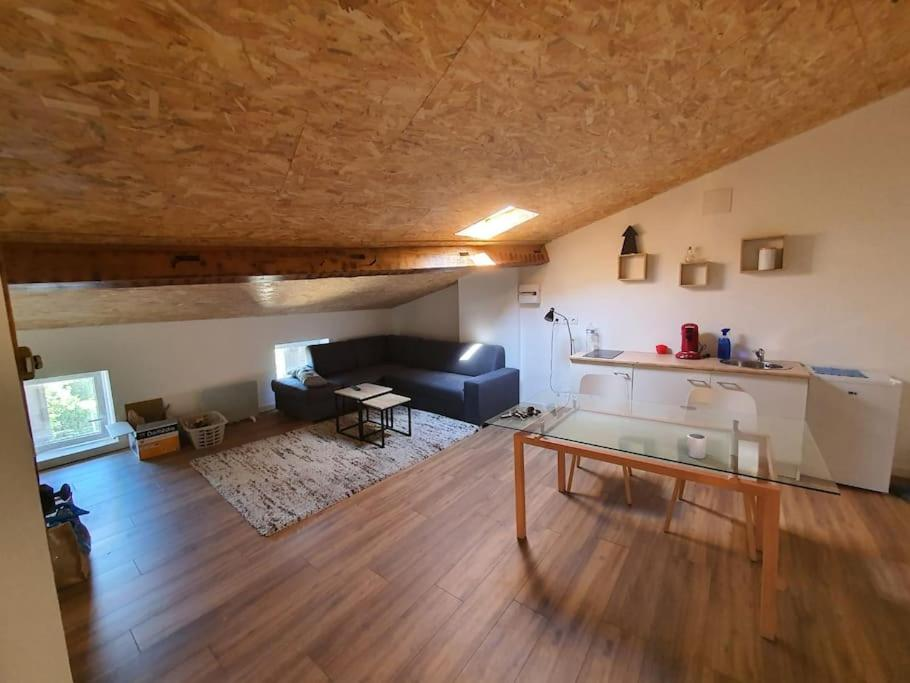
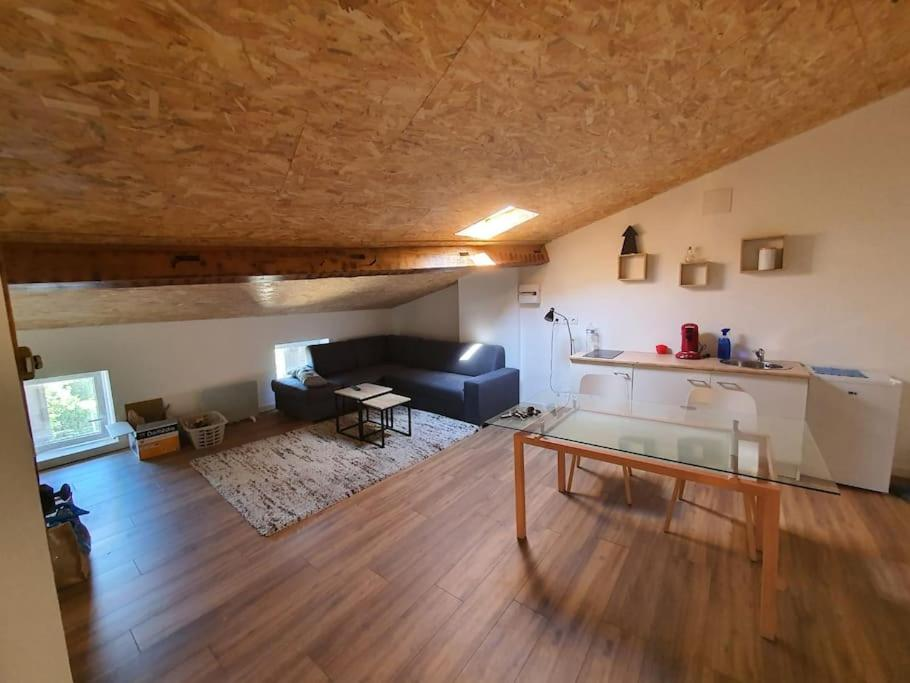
- mug (696, 445)
